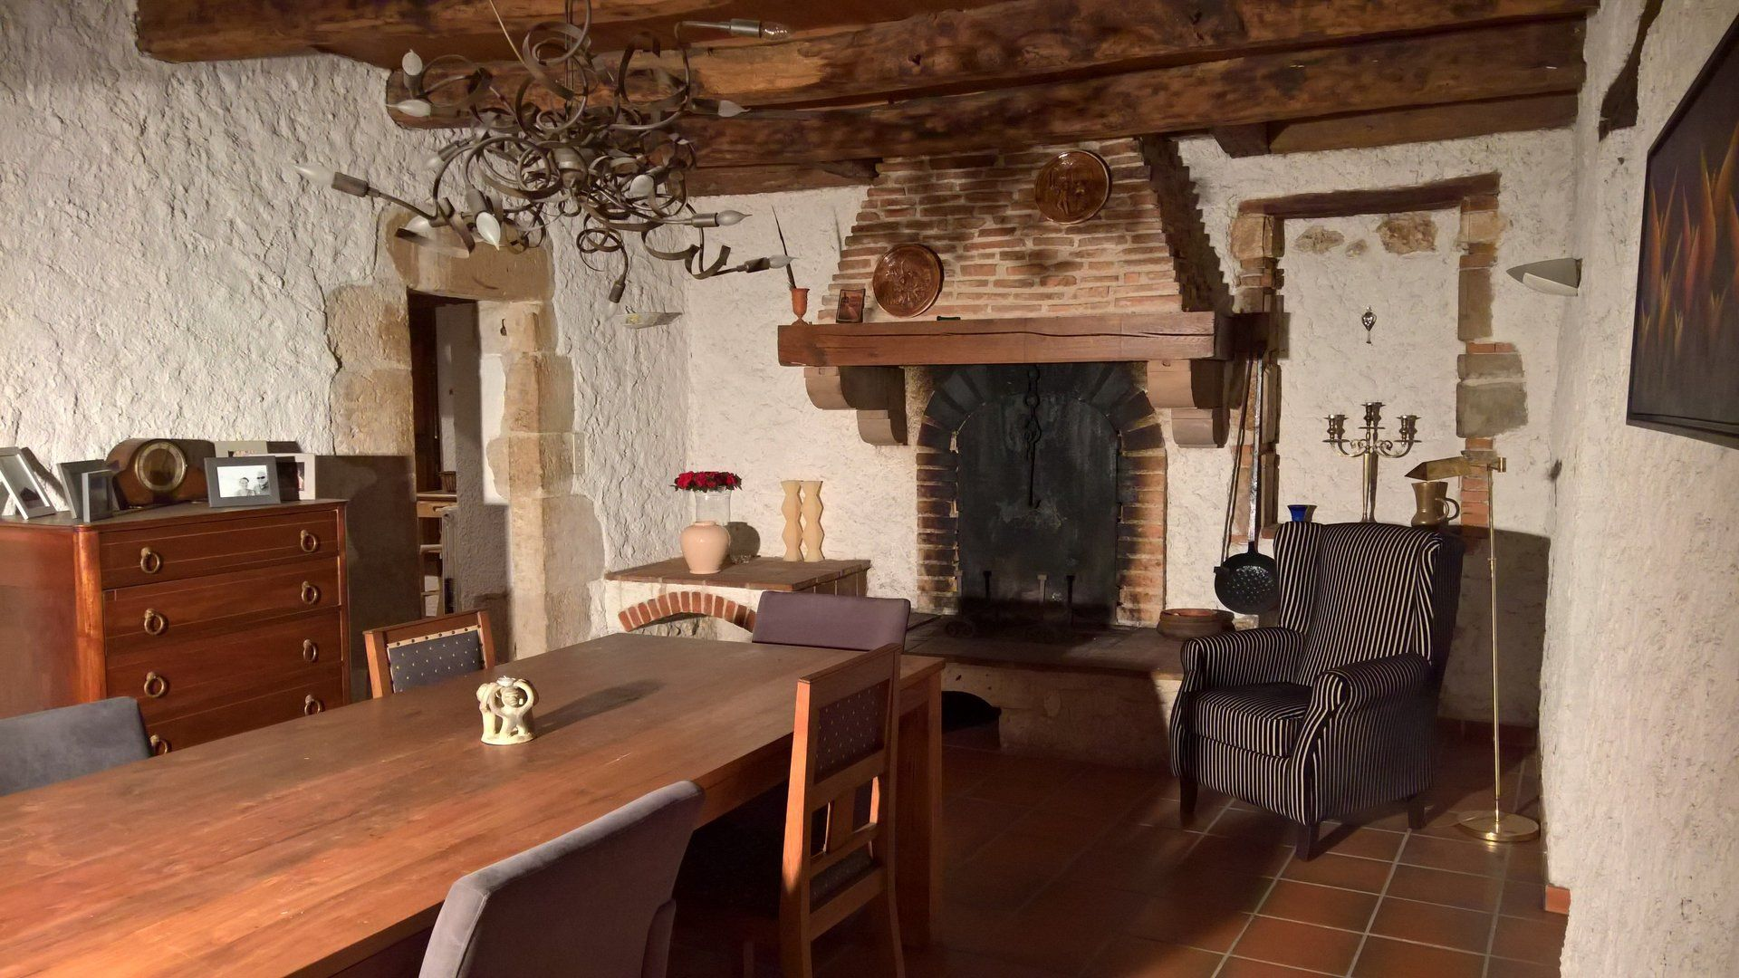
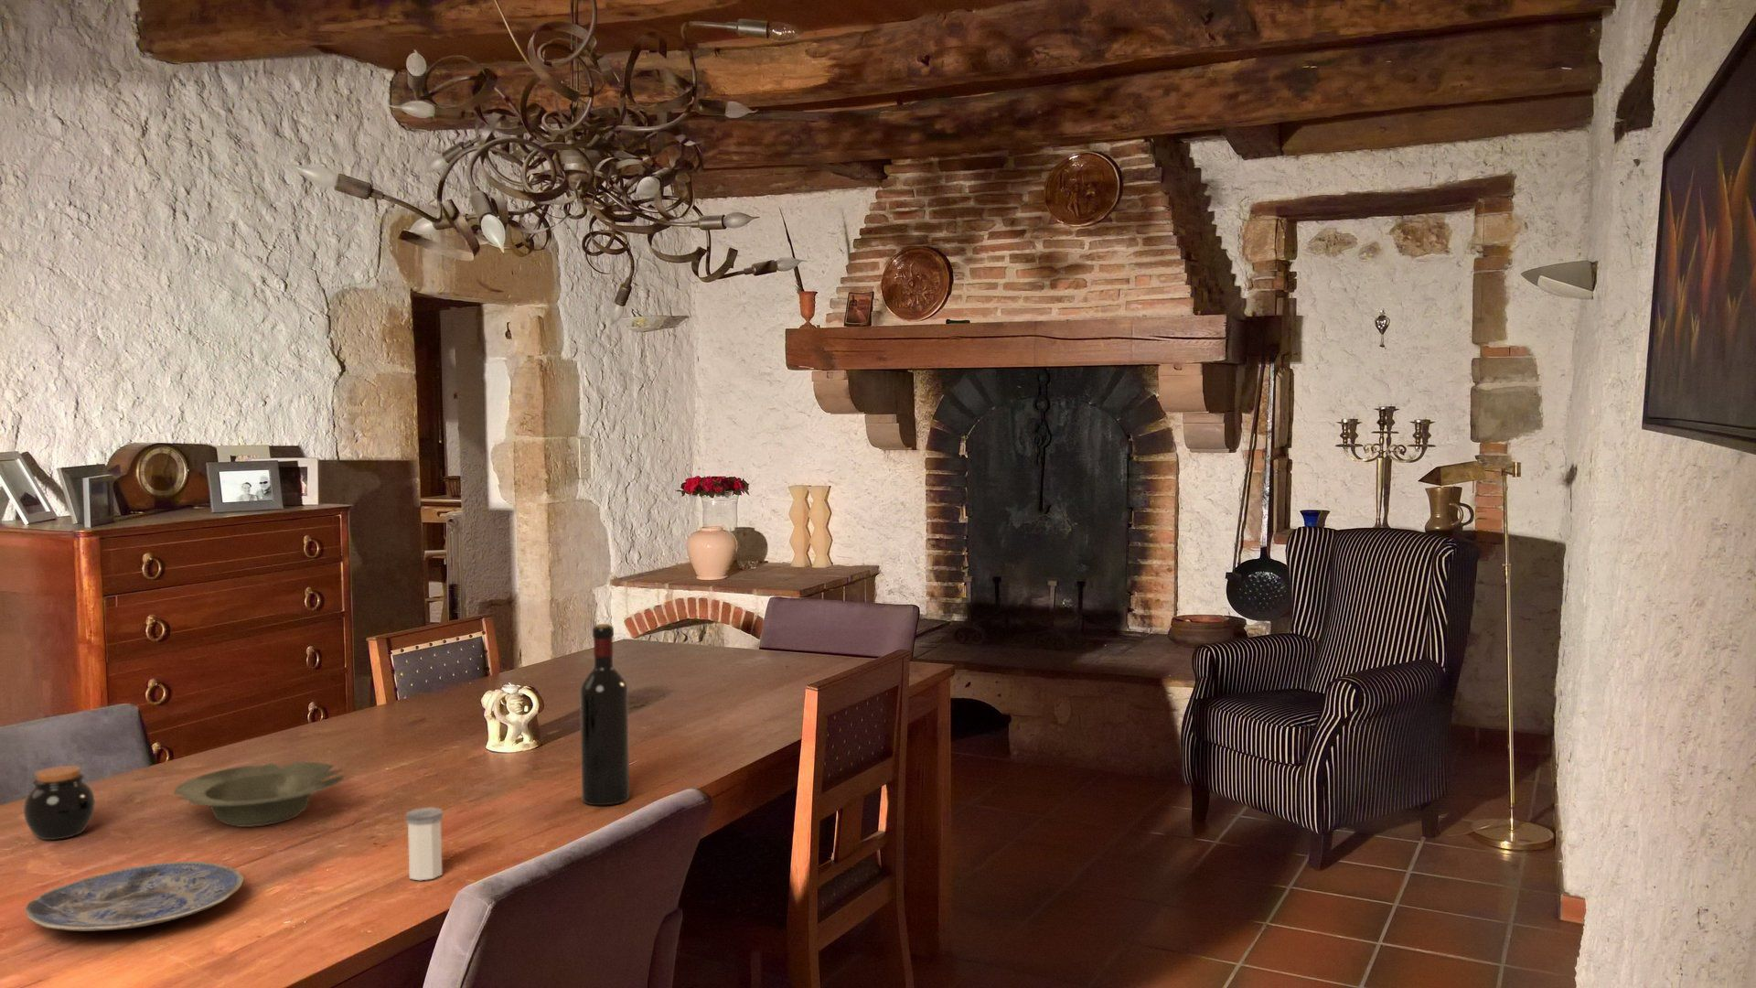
+ plate (137, 900)
+ salt shaker (425, 843)
+ jar (59, 802)
+ wine bottle (603, 712)
+ bowl (262, 797)
